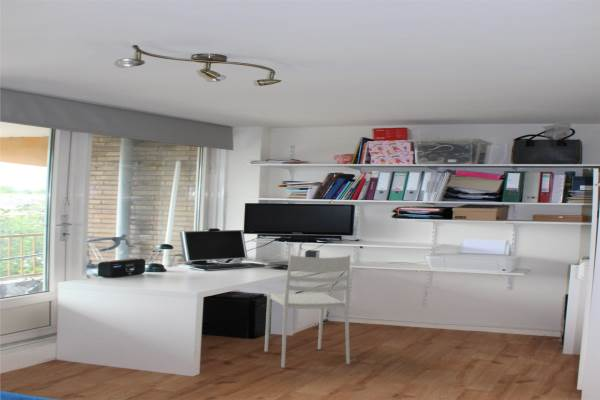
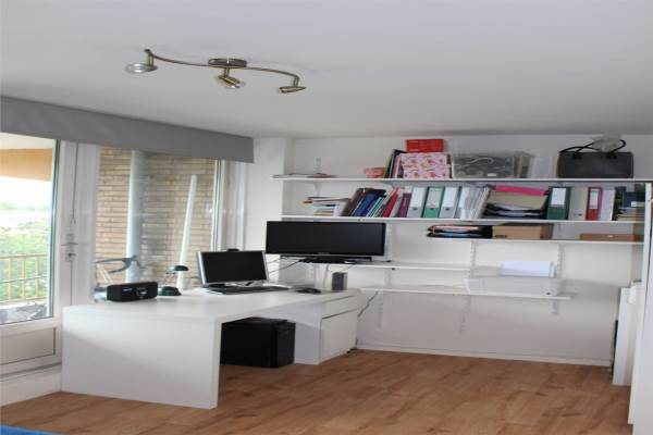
- chair (307, 304)
